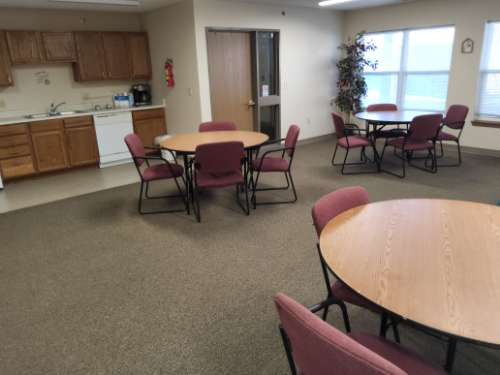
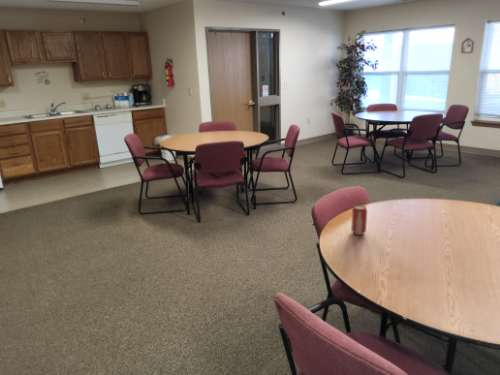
+ beverage can (359, 220)
